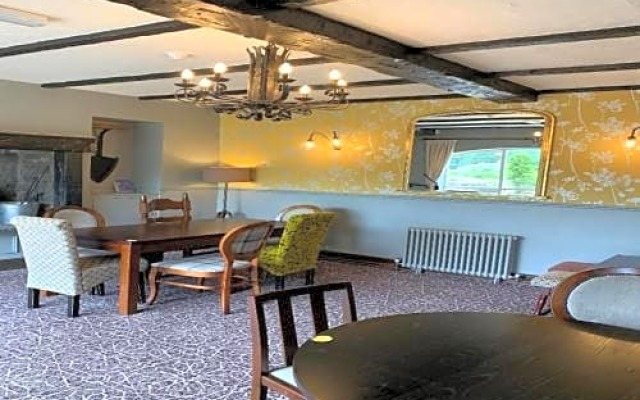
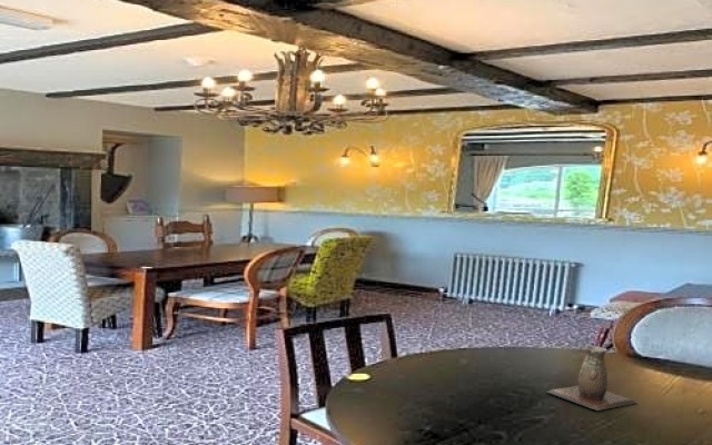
+ decorative vase (593, 373)
